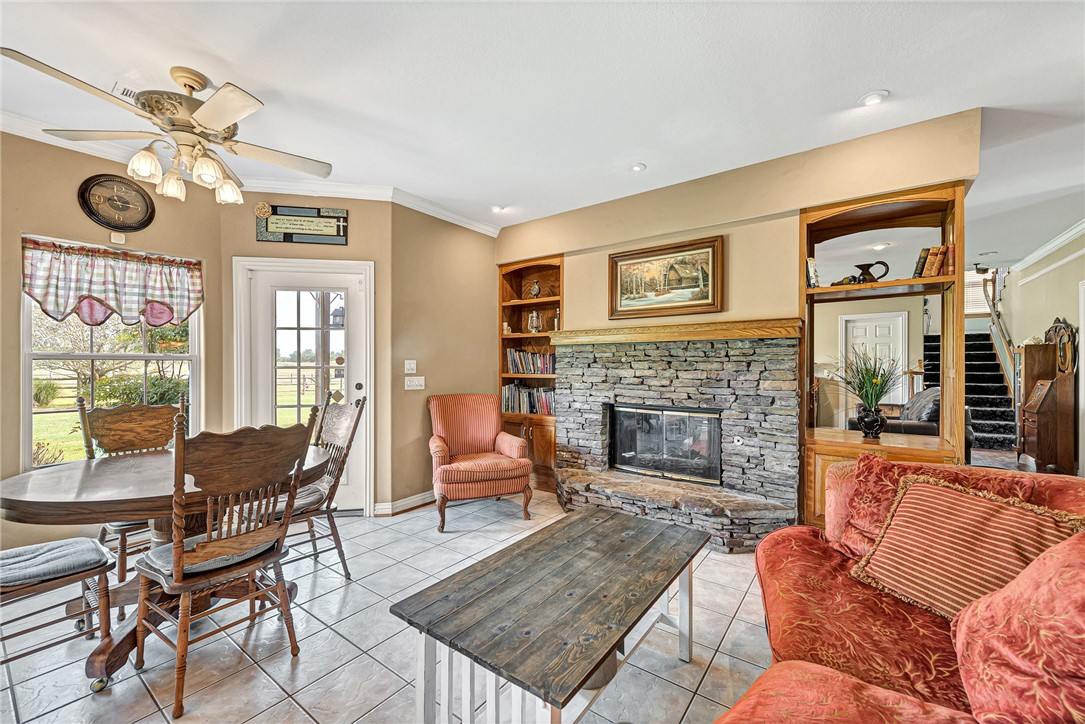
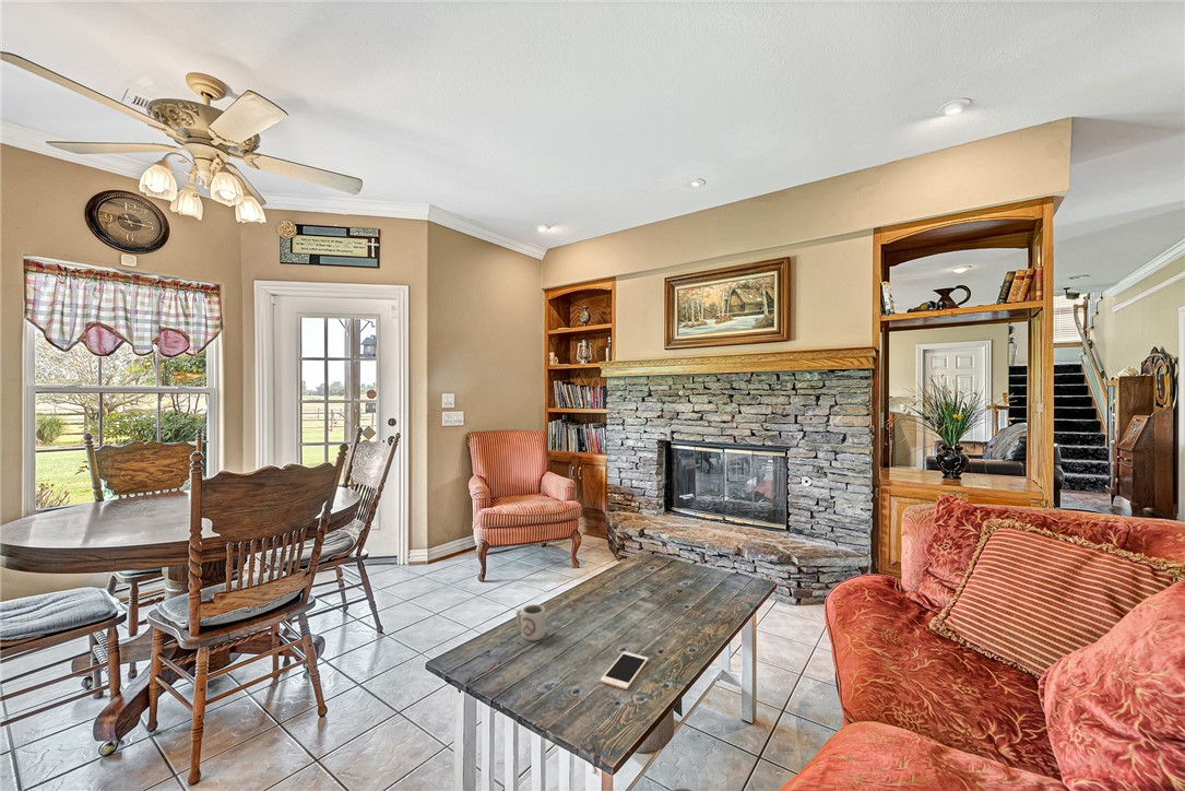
+ cup (530, 621)
+ cell phone (625, 669)
